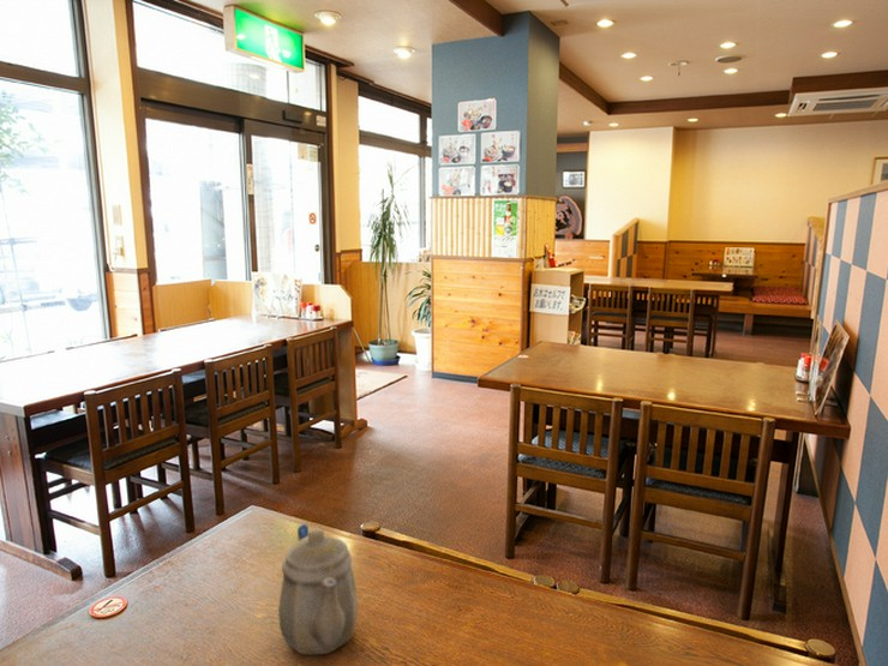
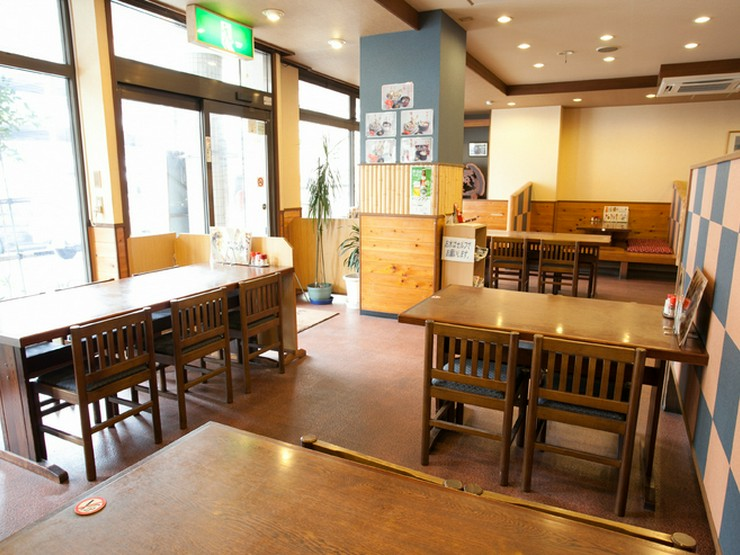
- teapot (318, 582)
